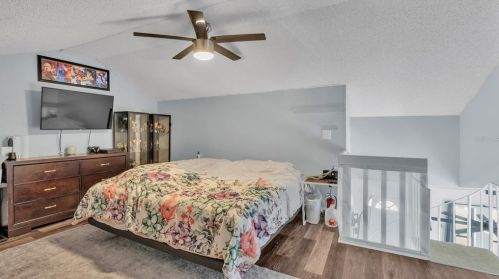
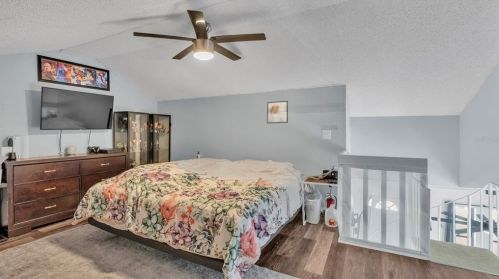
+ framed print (277, 112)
